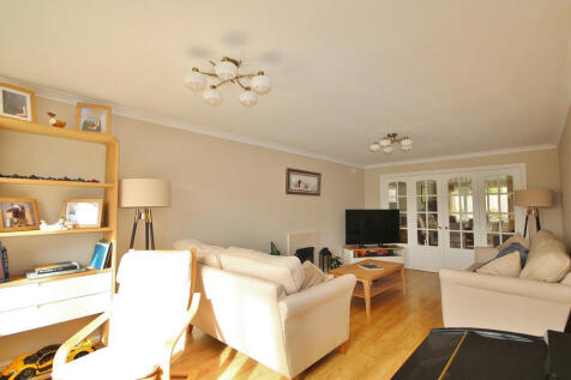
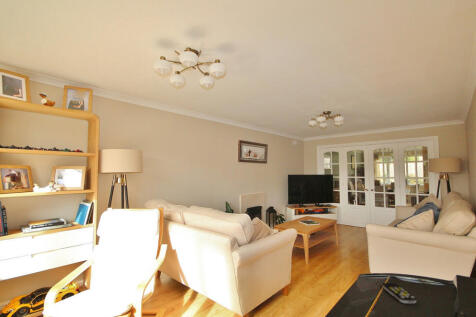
+ remote control (398, 292)
